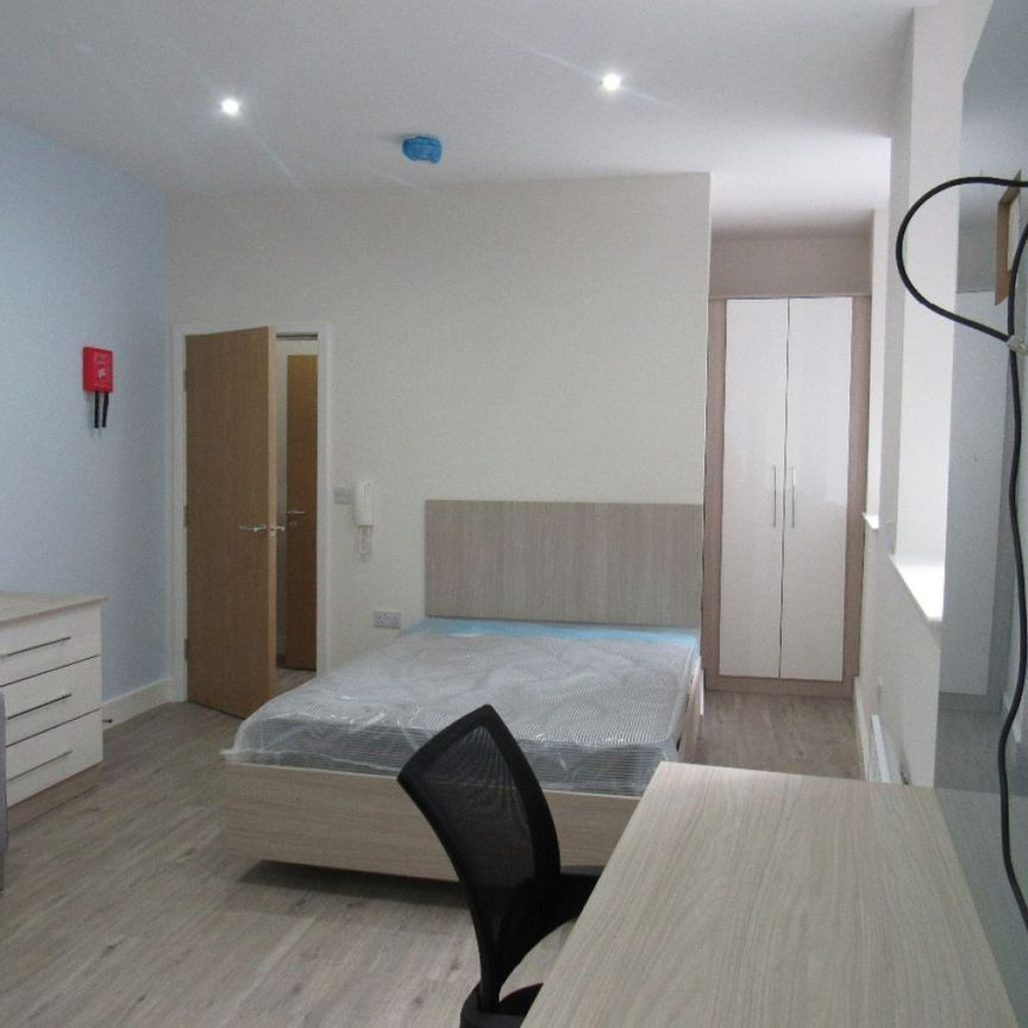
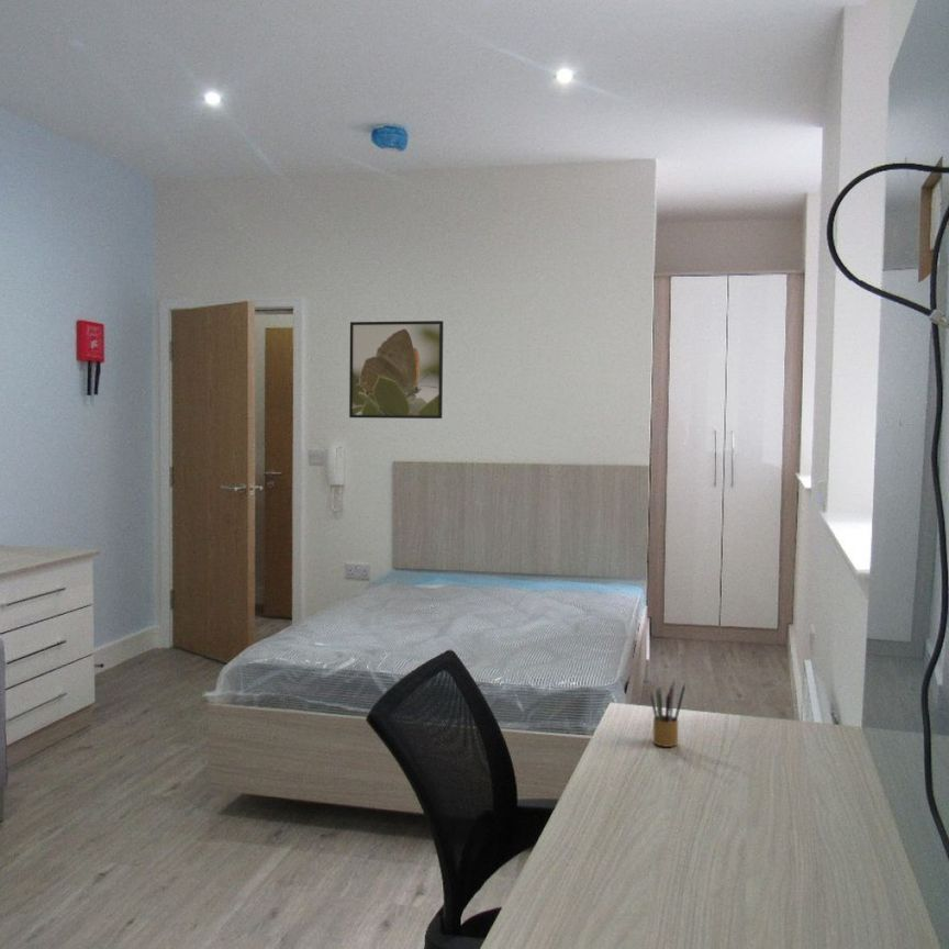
+ pencil box (667, 713)
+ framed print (395, 369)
